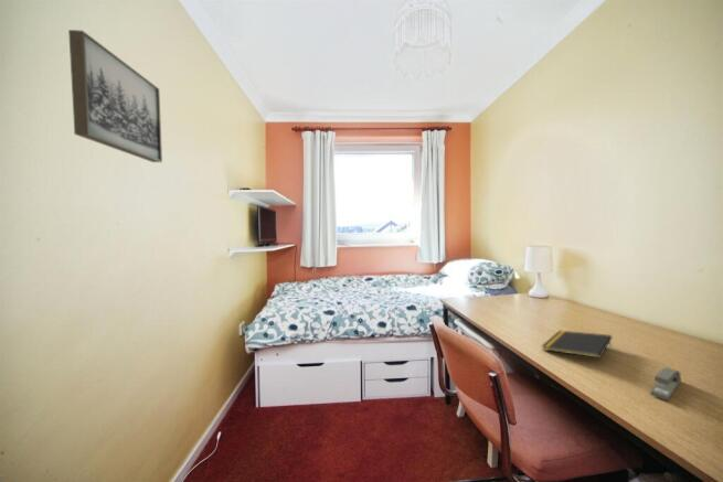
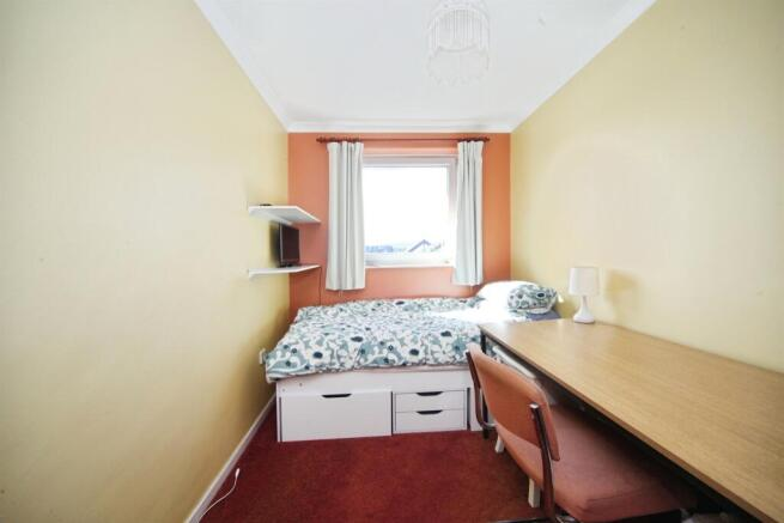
- notepad (576, 342)
- stapler (666, 378)
- wall art (124, 107)
